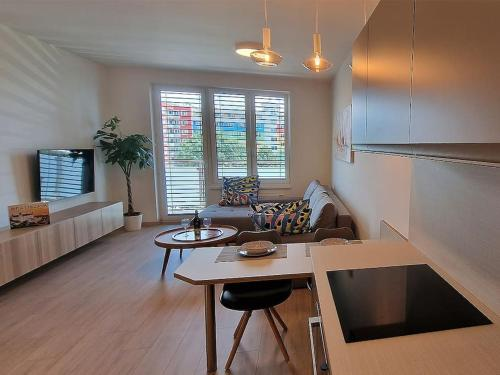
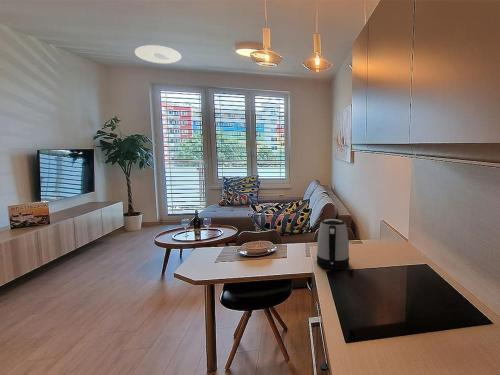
+ kettle (332, 243)
+ ceiling light (158, 52)
